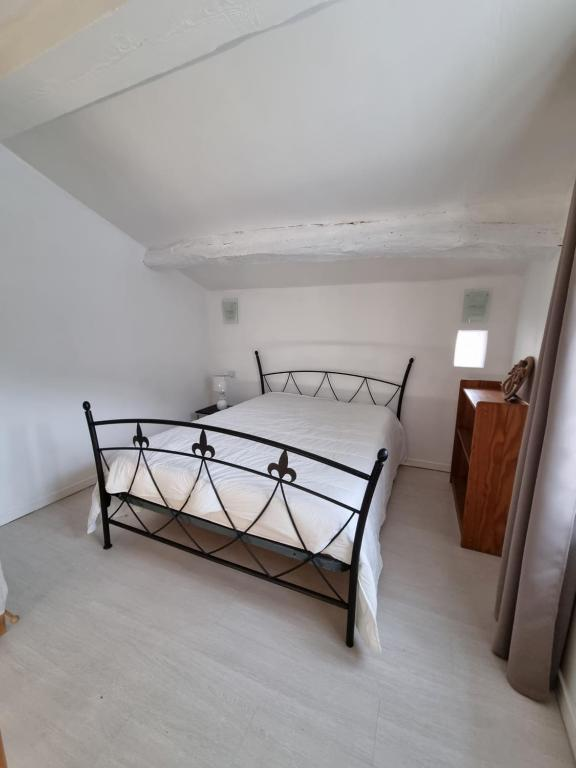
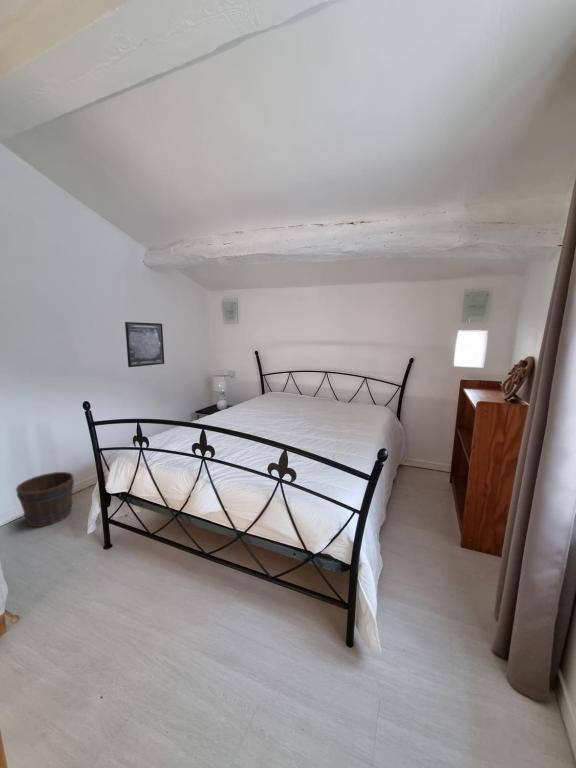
+ wall art (146, 344)
+ wooden bucket (48, 499)
